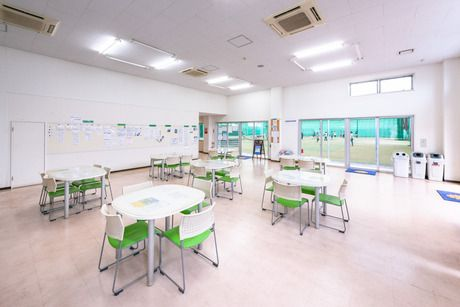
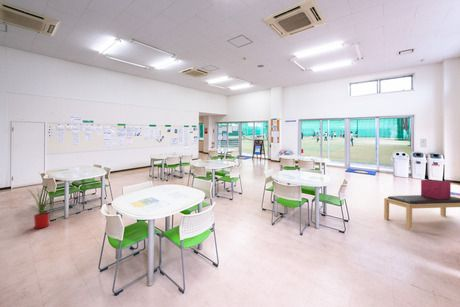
+ storage bin (435, 188)
+ bench (427, 207)
+ house plant (42, 206)
